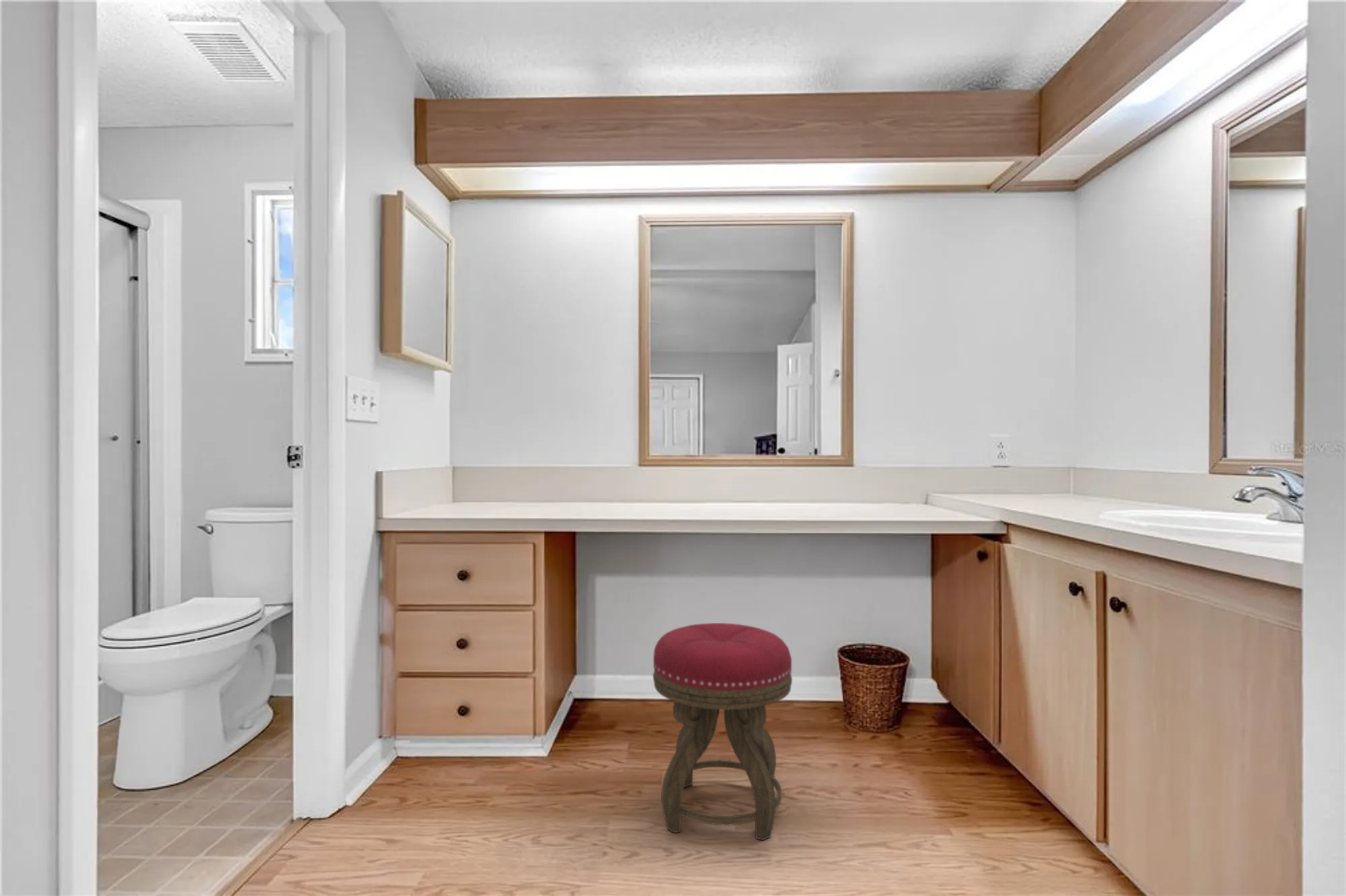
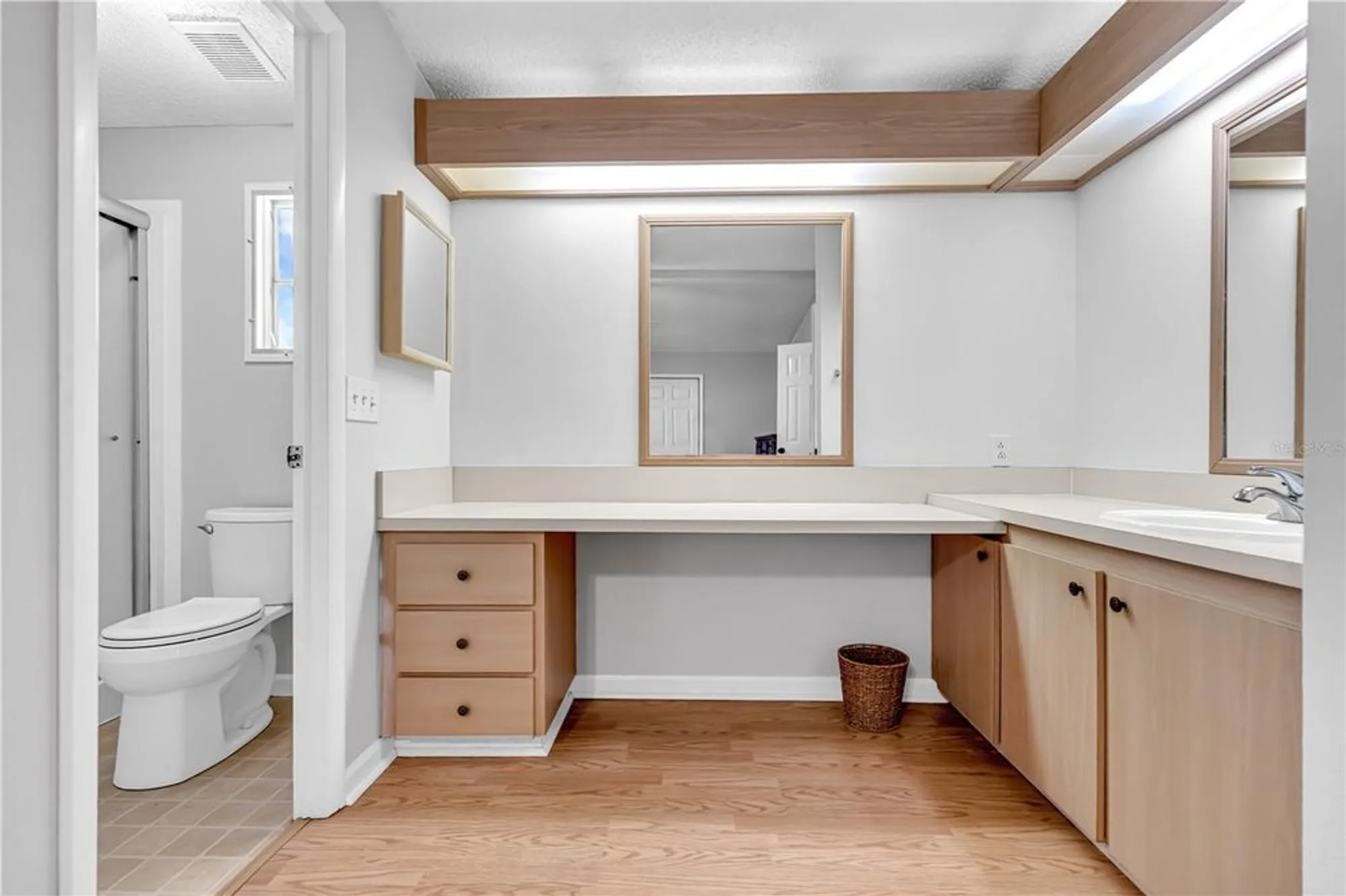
- stool (724, 721)
